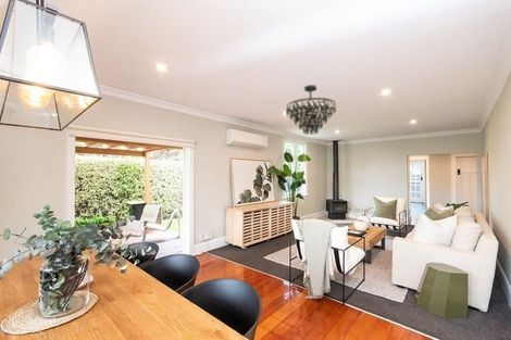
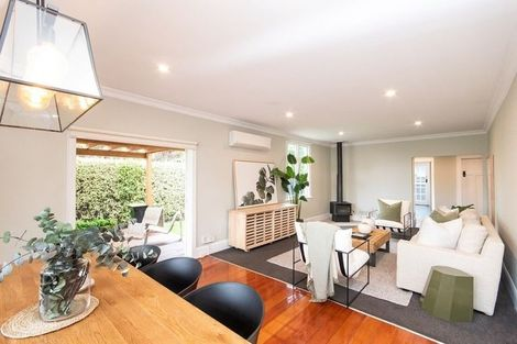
- chandelier (310, 110)
